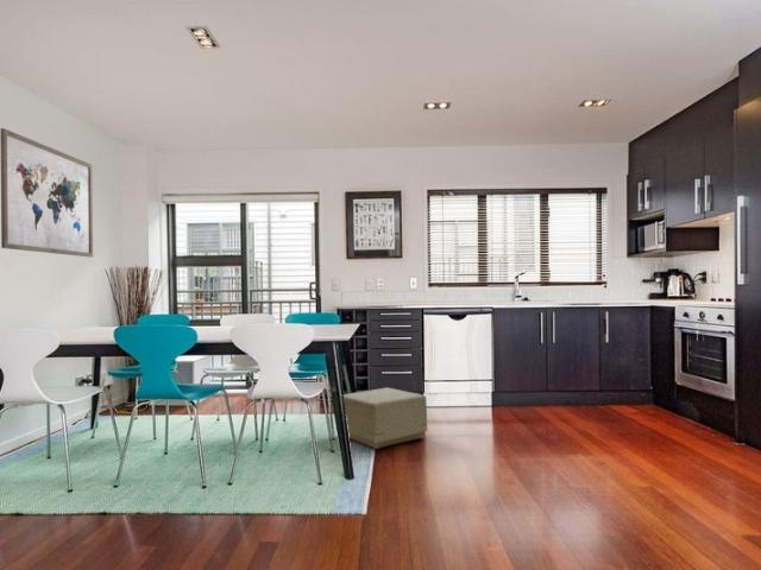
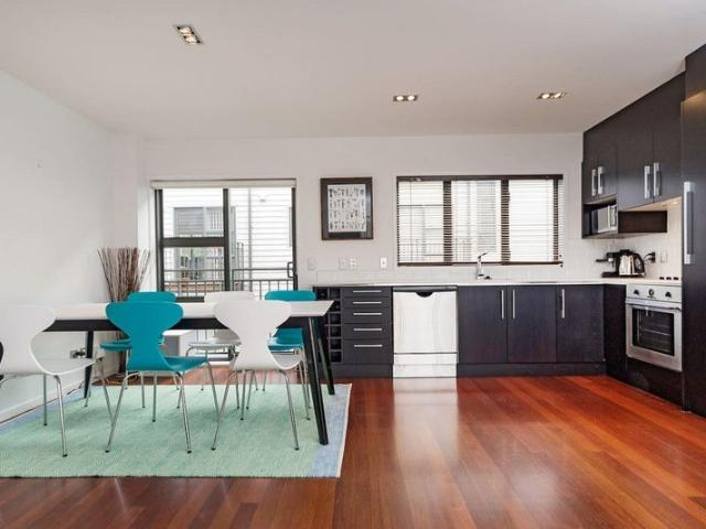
- cardboard box (382, 414)
- wall art (52, 201)
